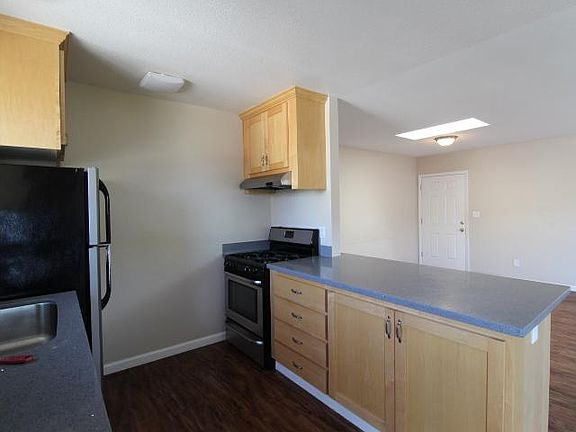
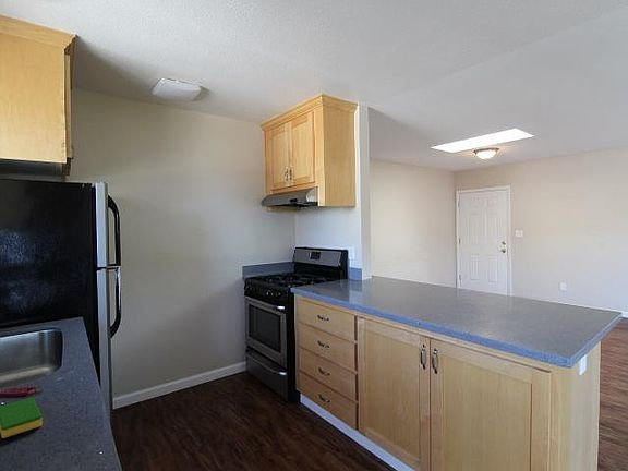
+ dish sponge (19, 415)
